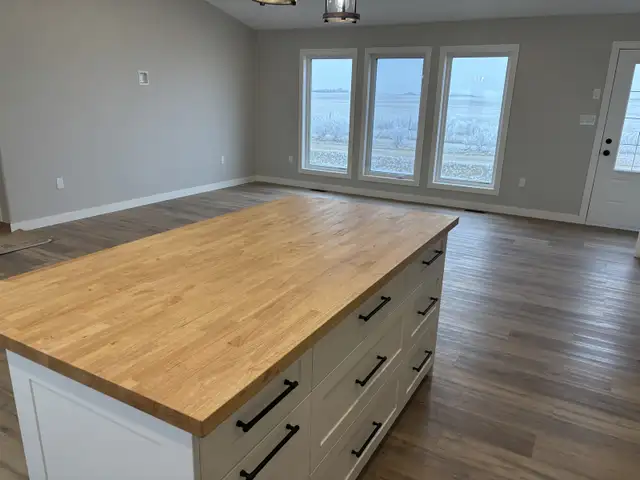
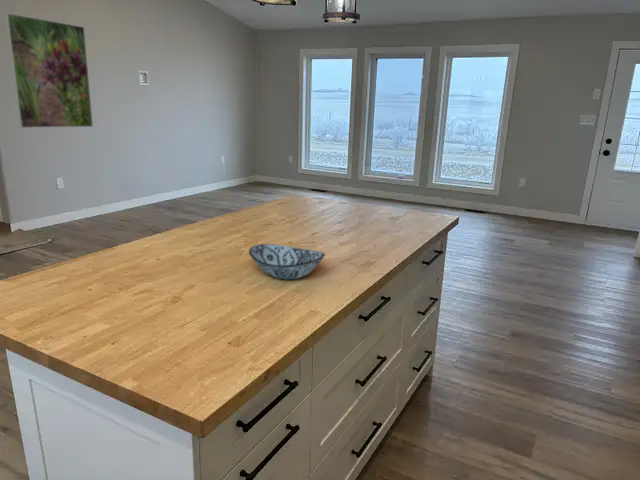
+ decorative bowl (286, 263)
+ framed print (53, 75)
